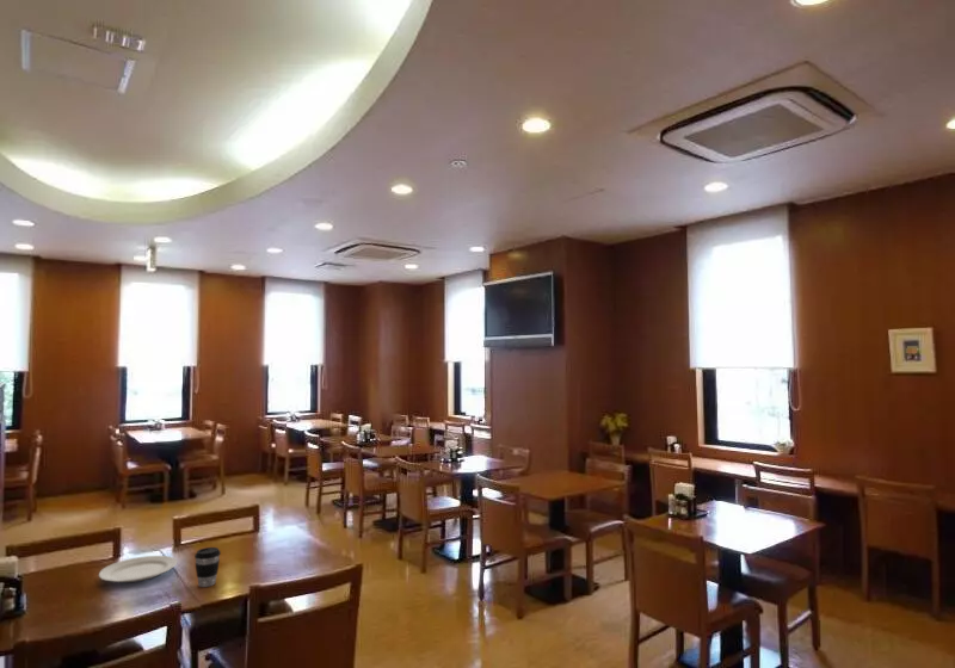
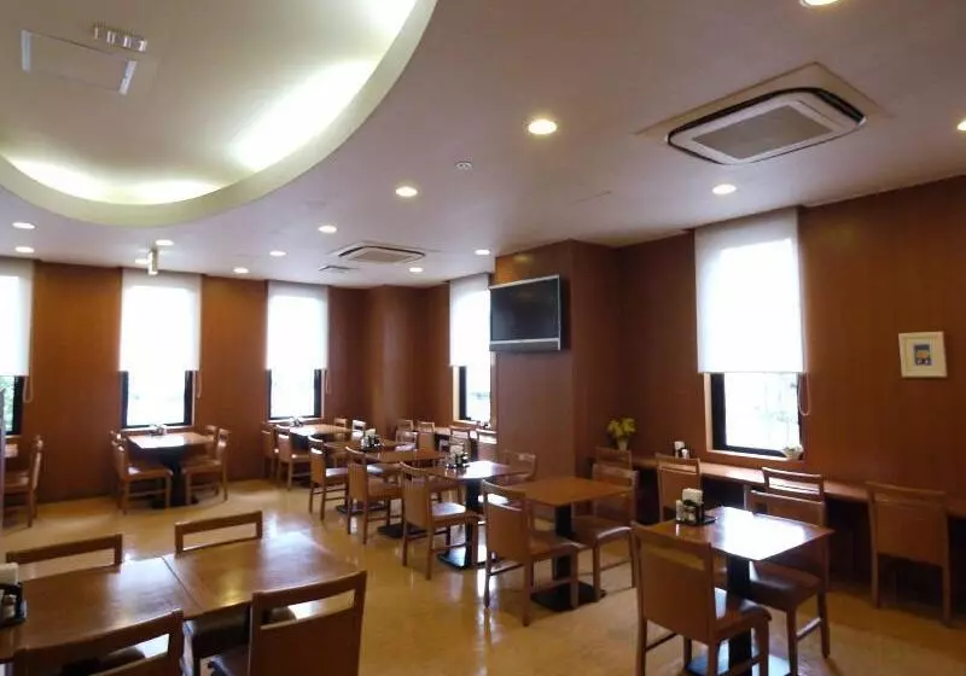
- chinaware (138, 570)
- coffee cup (207, 567)
